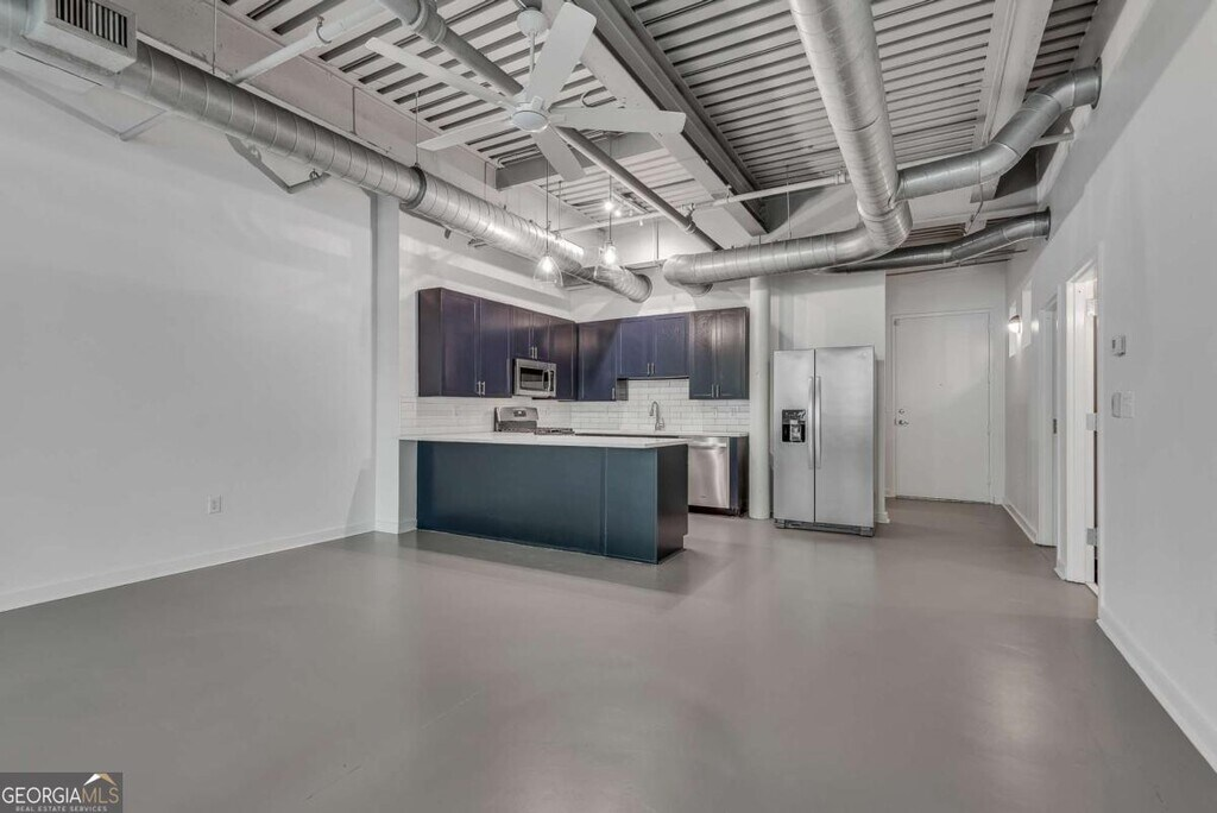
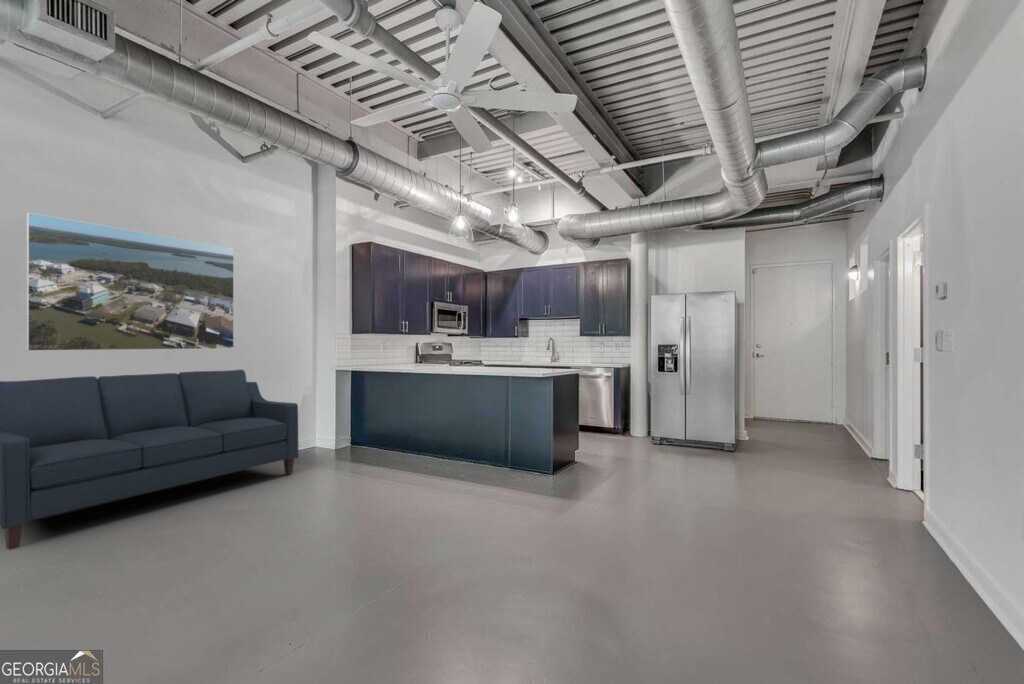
+ sofa (155, 434)
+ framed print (146, 291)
